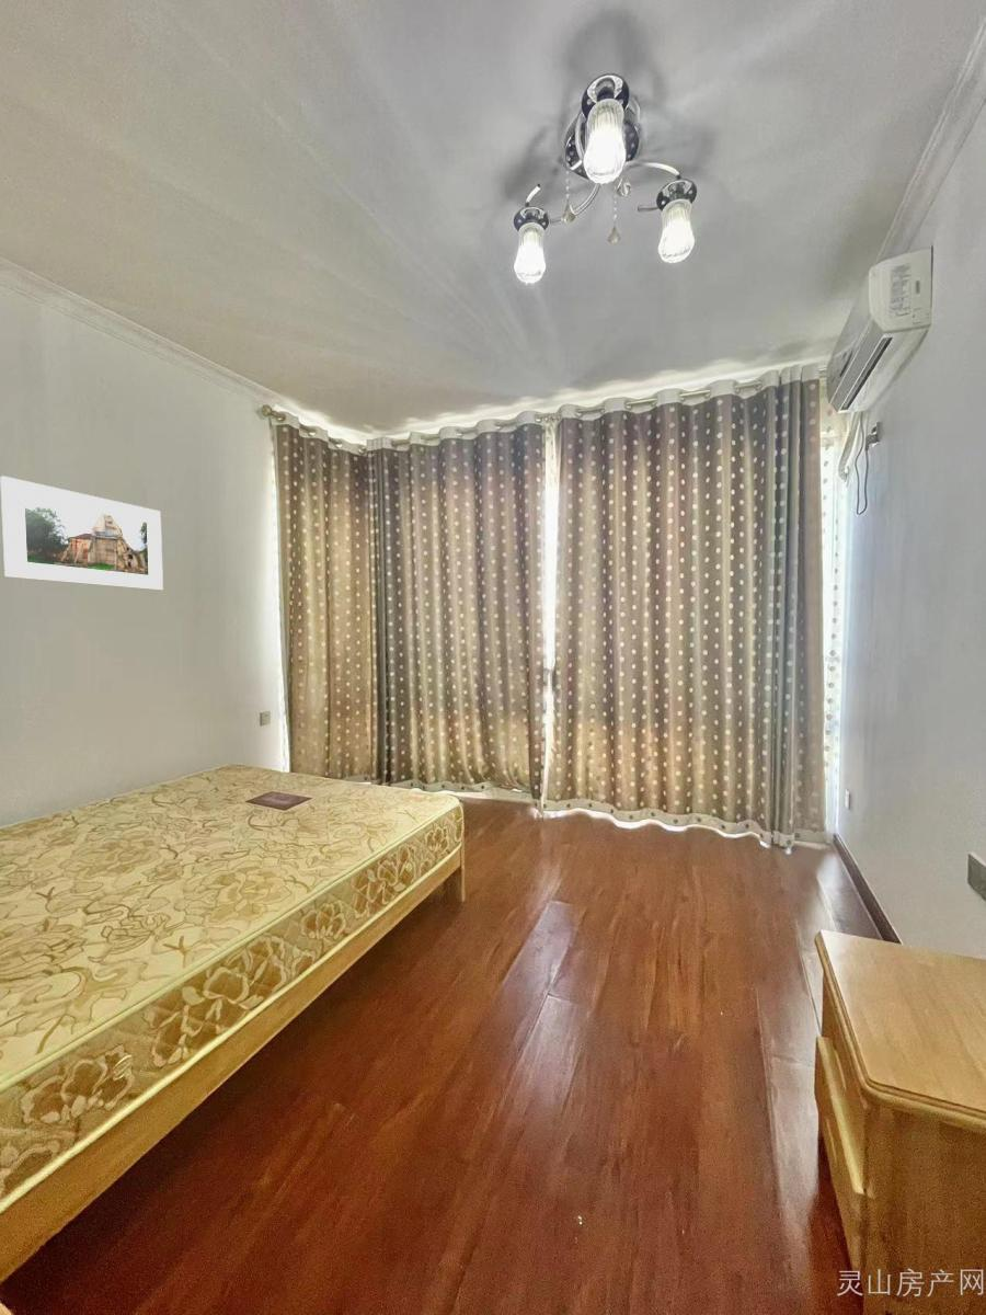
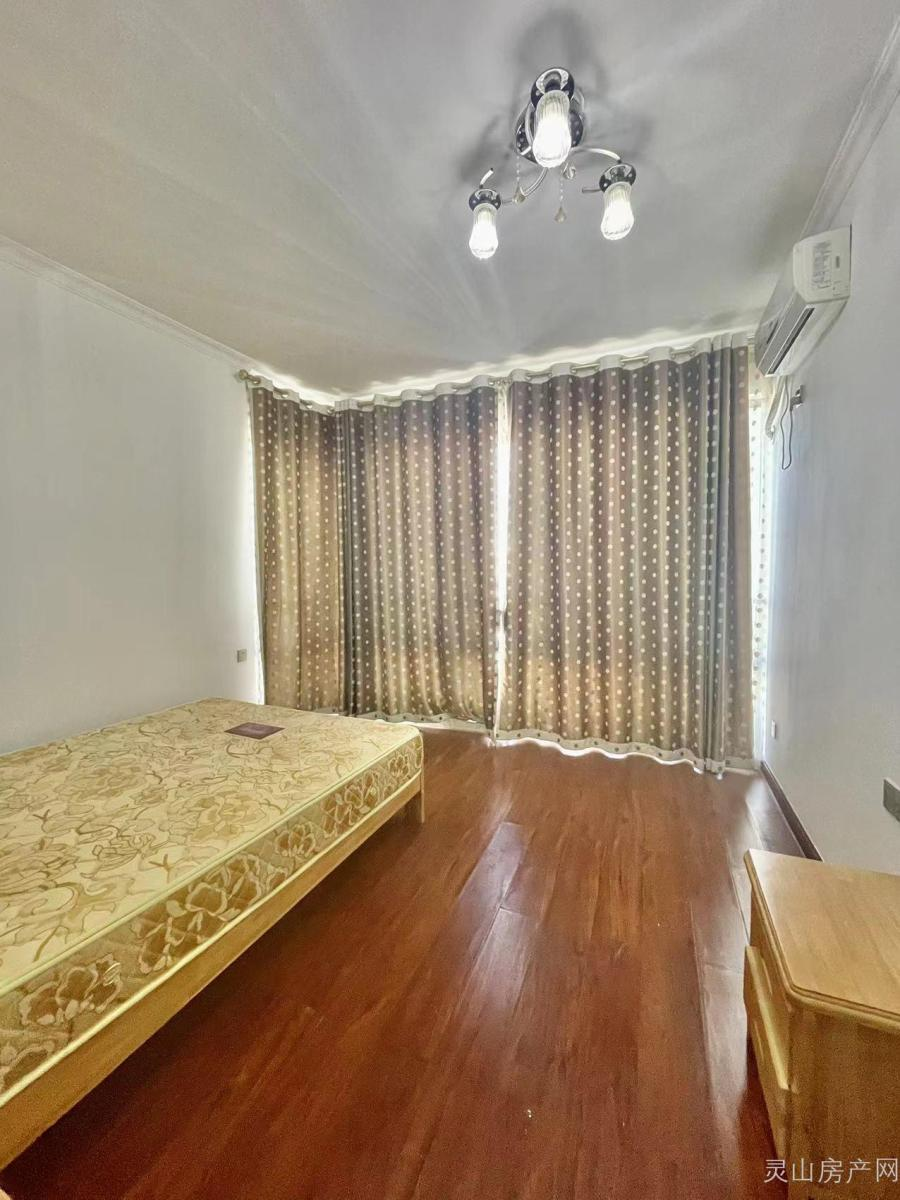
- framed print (91, 540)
